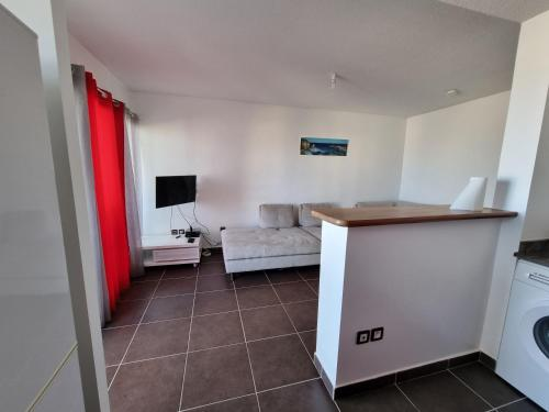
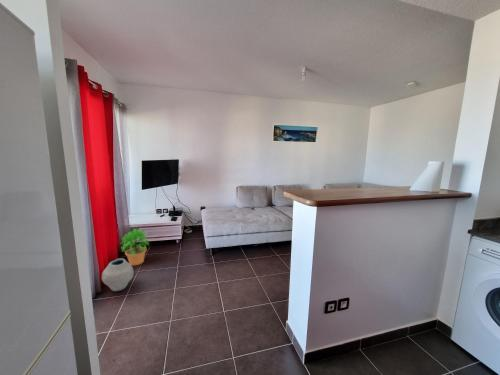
+ potted plant (135, 246)
+ vase (118, 275)
